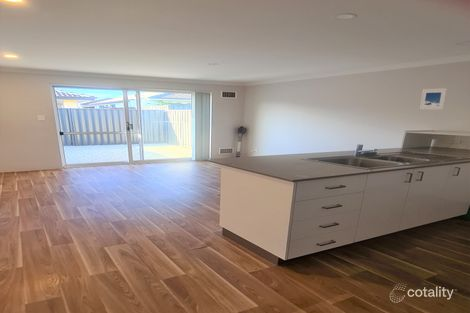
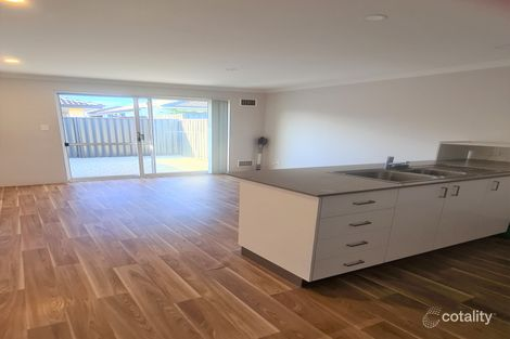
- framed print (432, 99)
